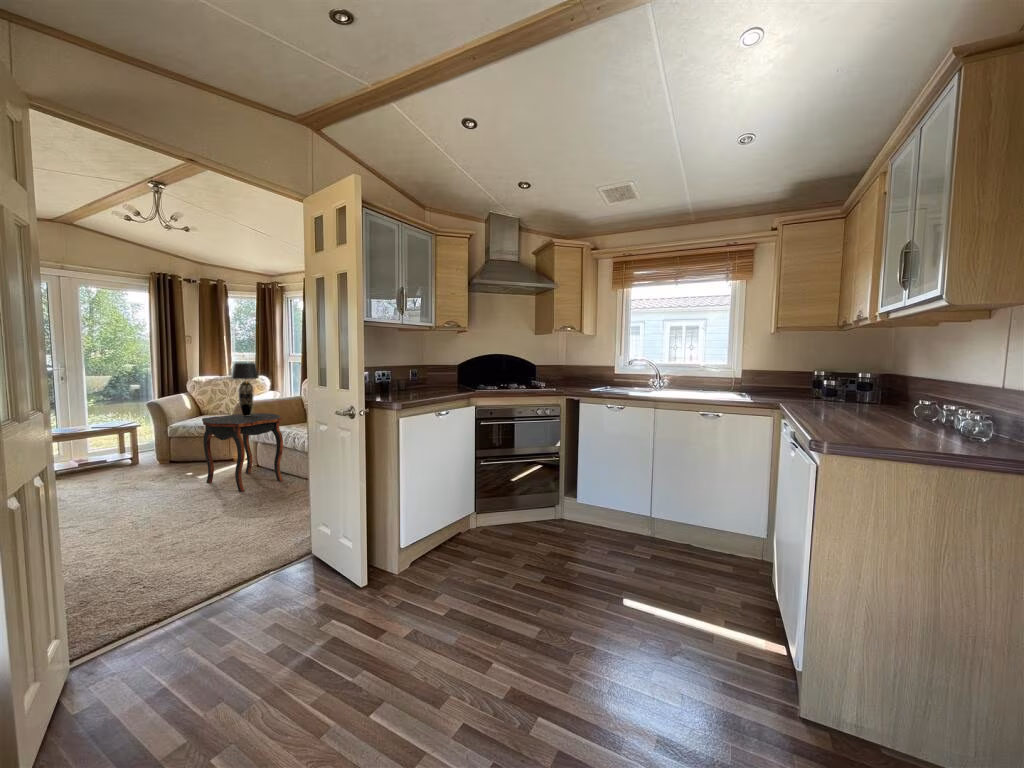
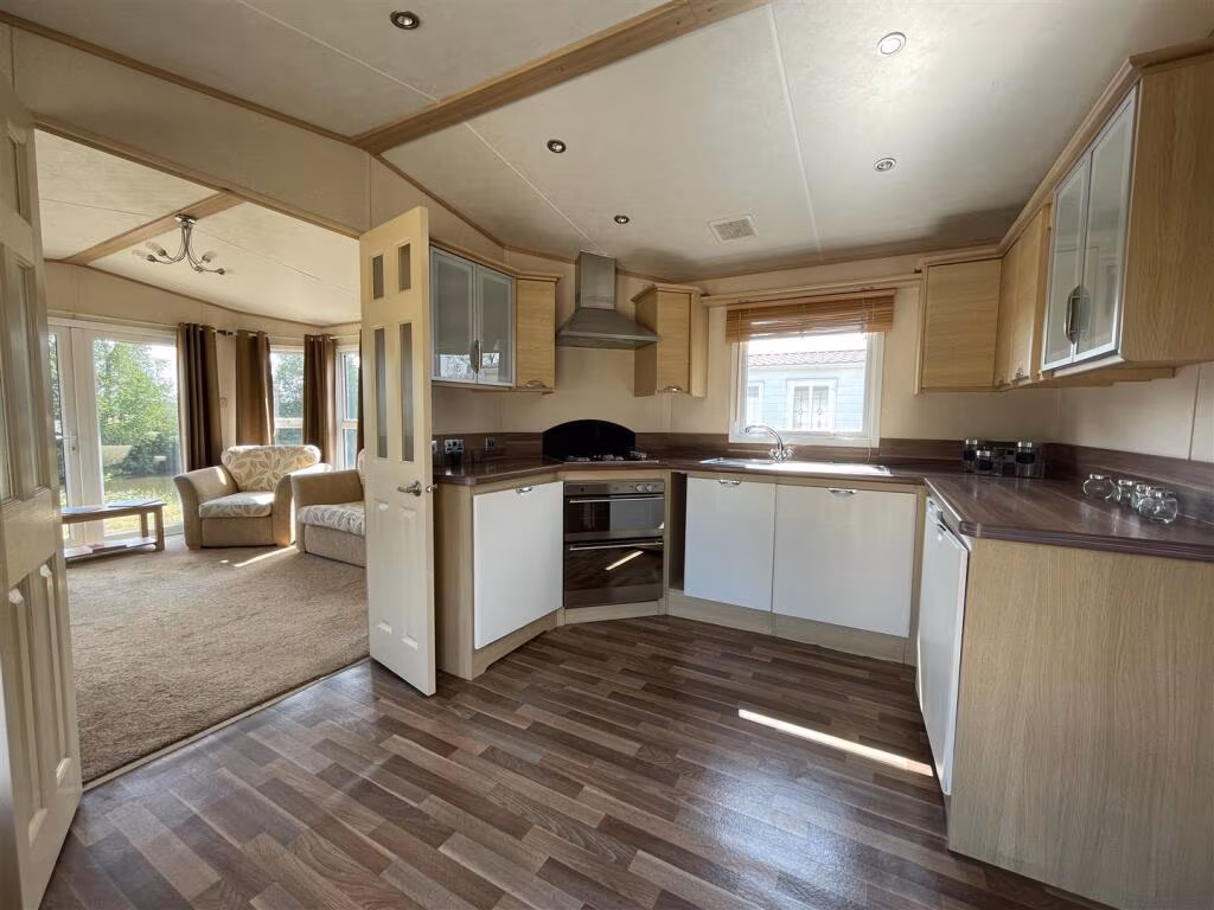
- table lamp (245, 389)
- side table (243, 449)
